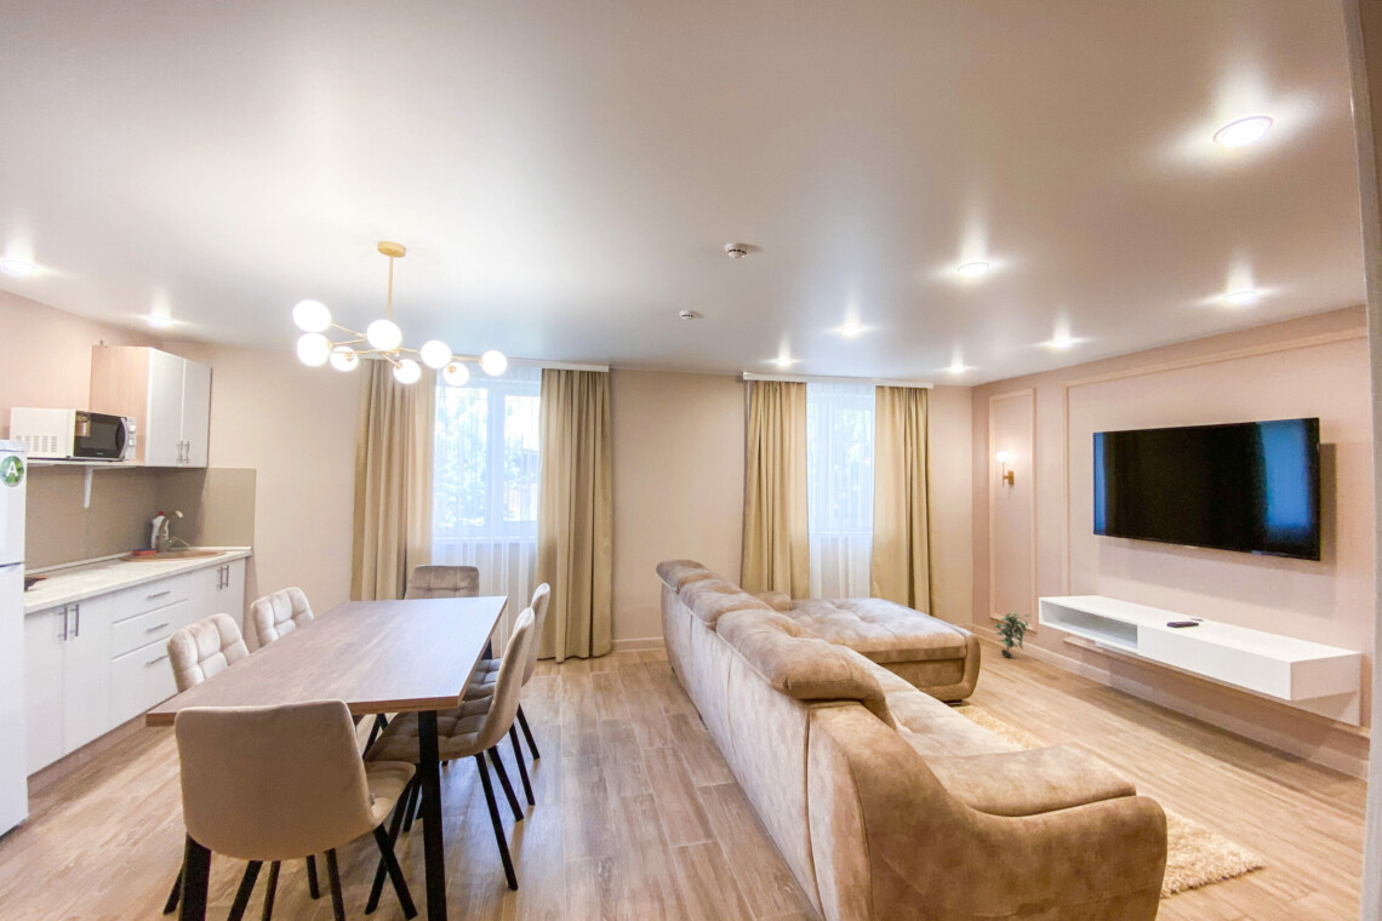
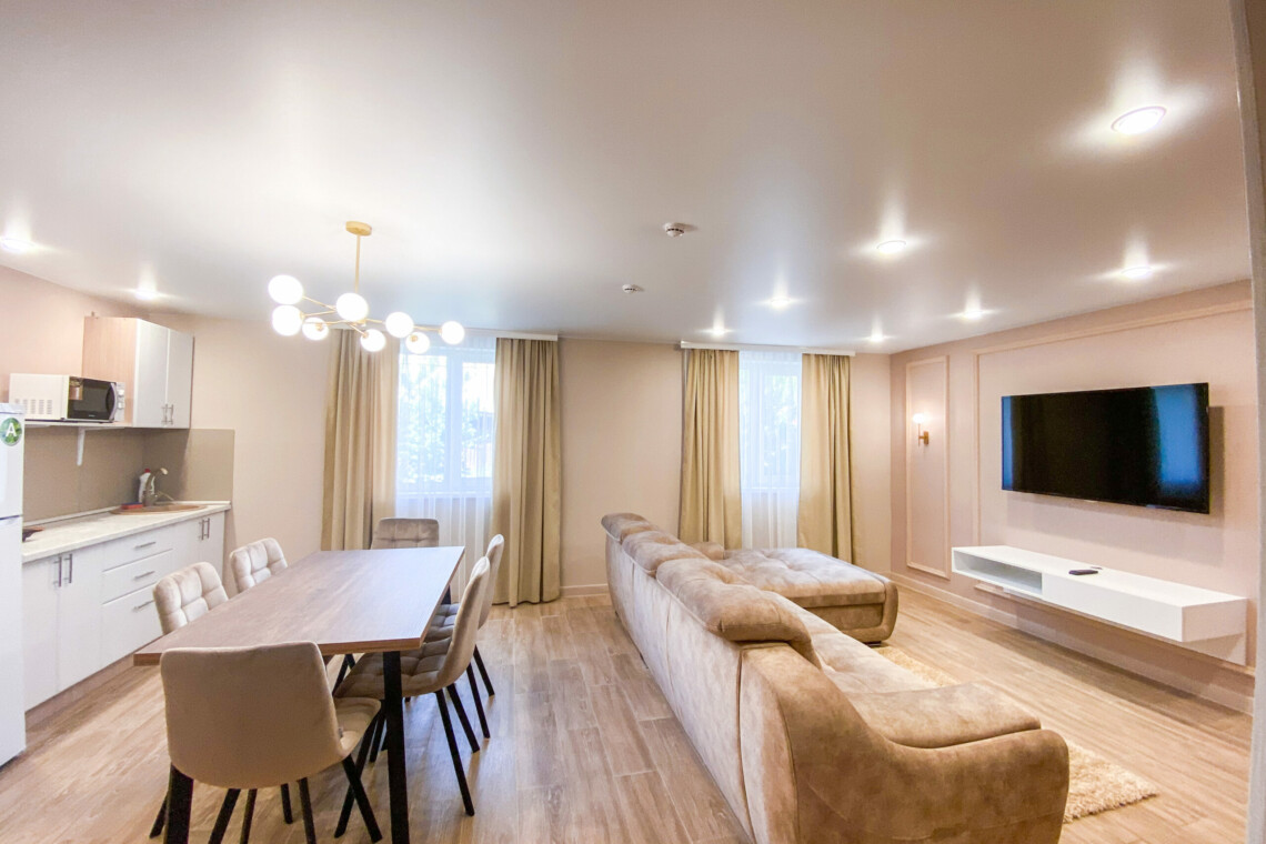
- potted plant (1011, 634)
